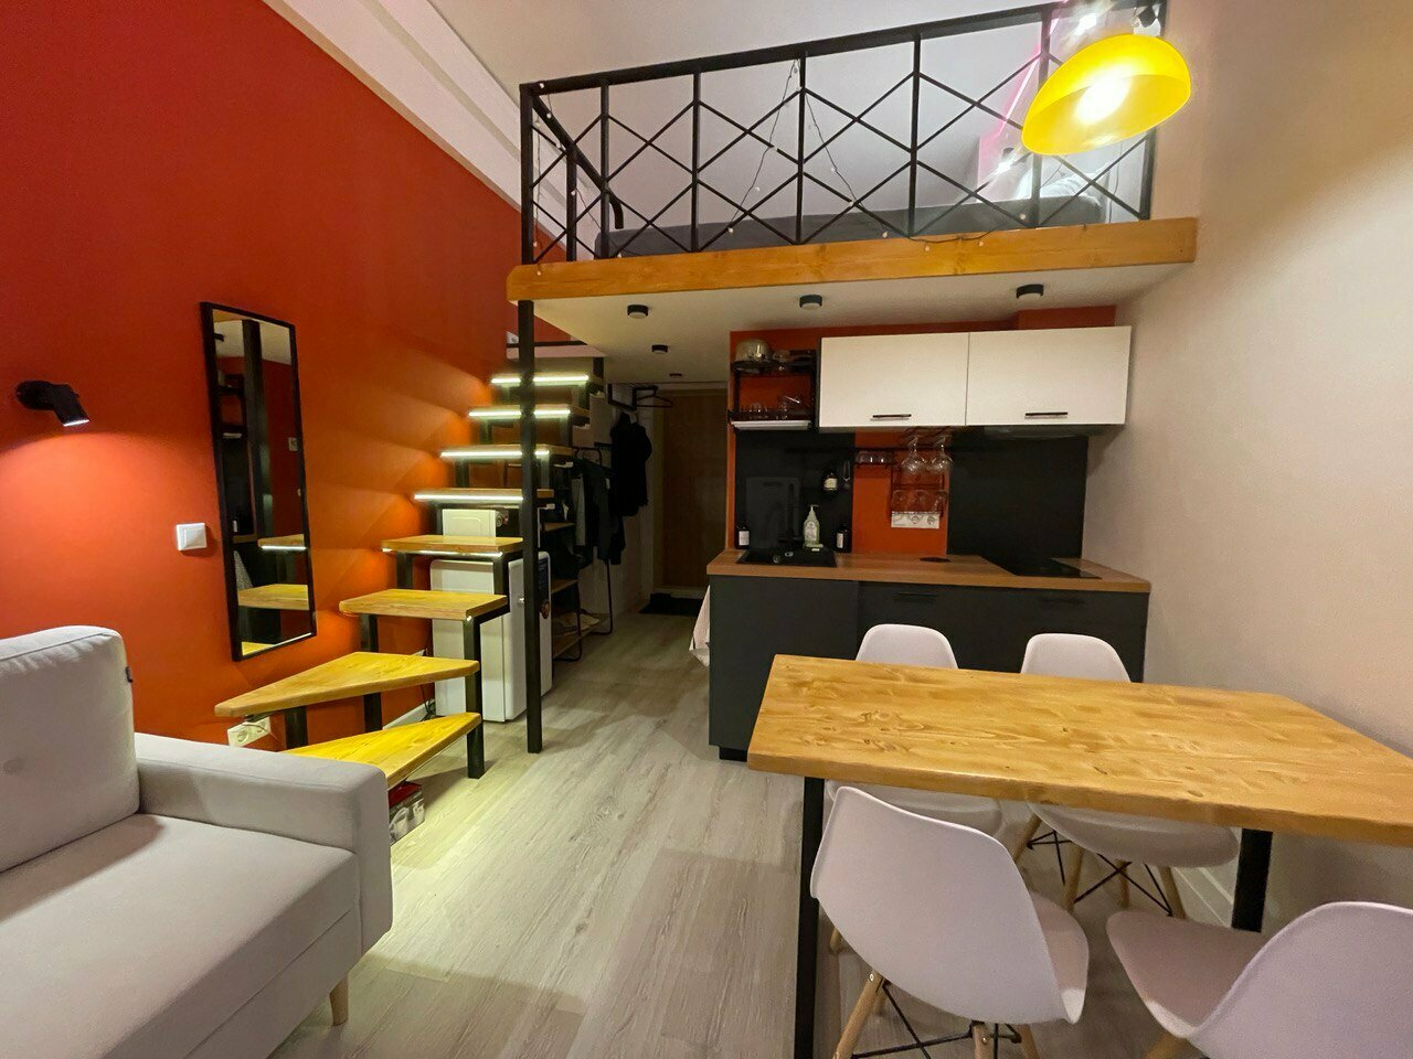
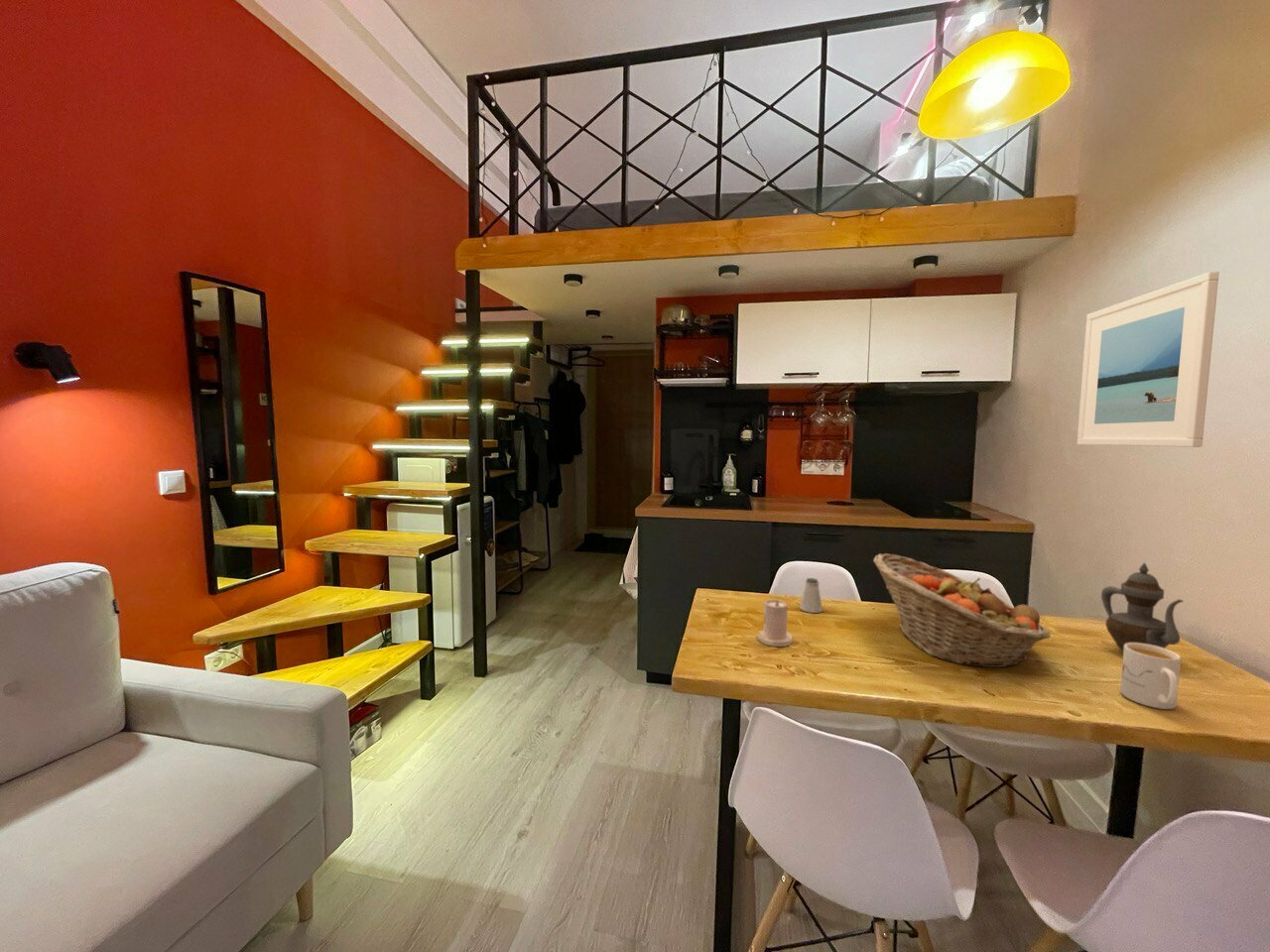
+ candle (775, 618)
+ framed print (1136, 371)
+ fruit basket (951, 603)
+ teapot (1138, 608)
+ mug (1154, 678)
+ saltshaker (811, 594)
